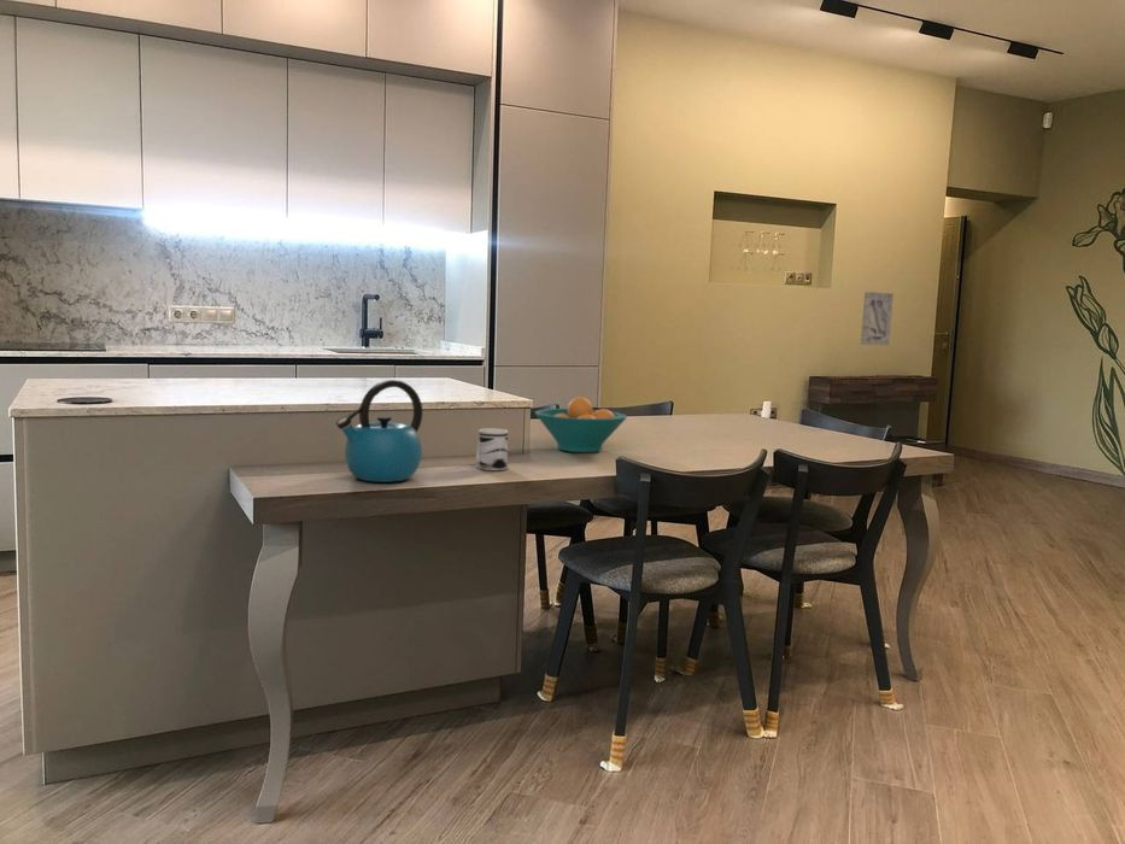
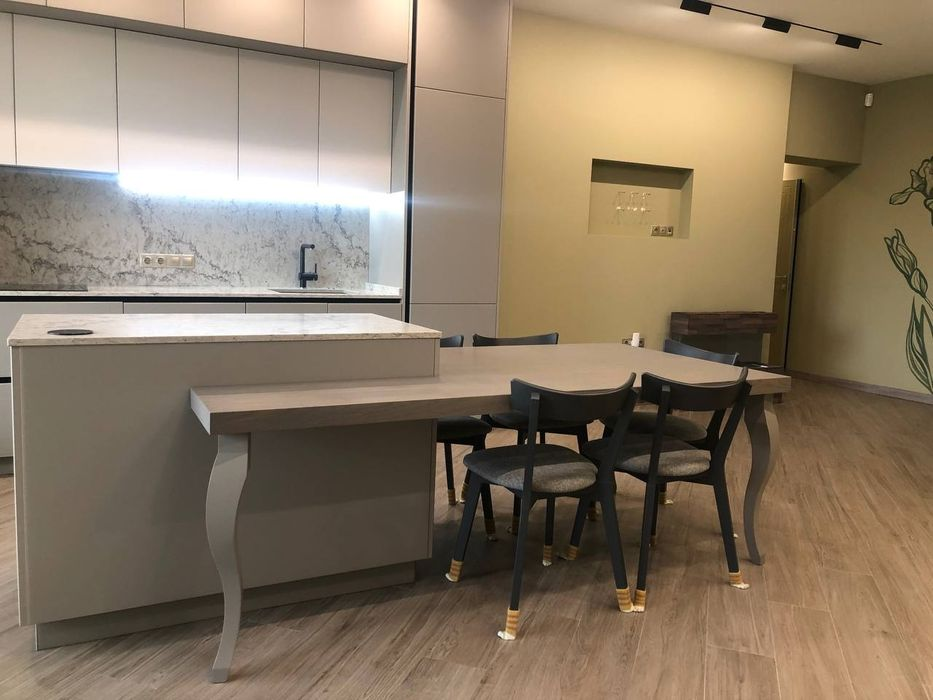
- wall art (877, 318)
- mug (490, 447)
- fruit bowl (580, 423)
- kettle (380, 429)
